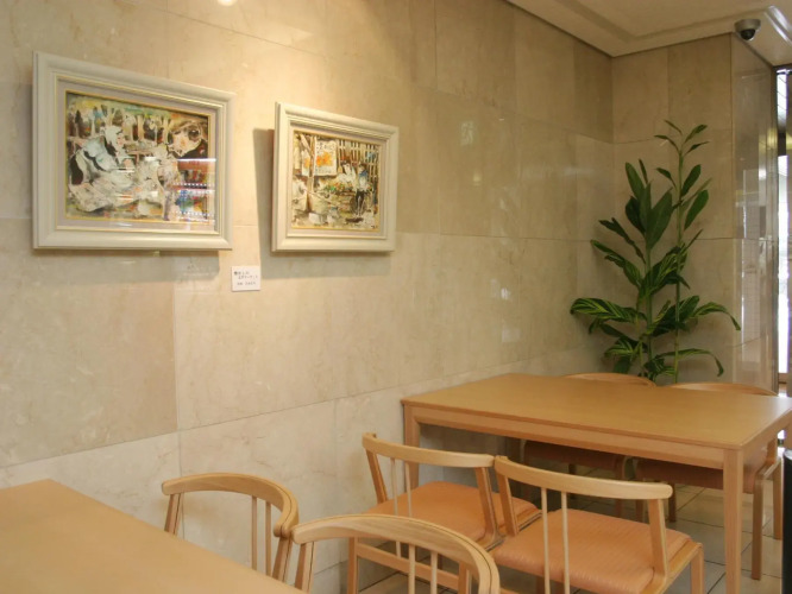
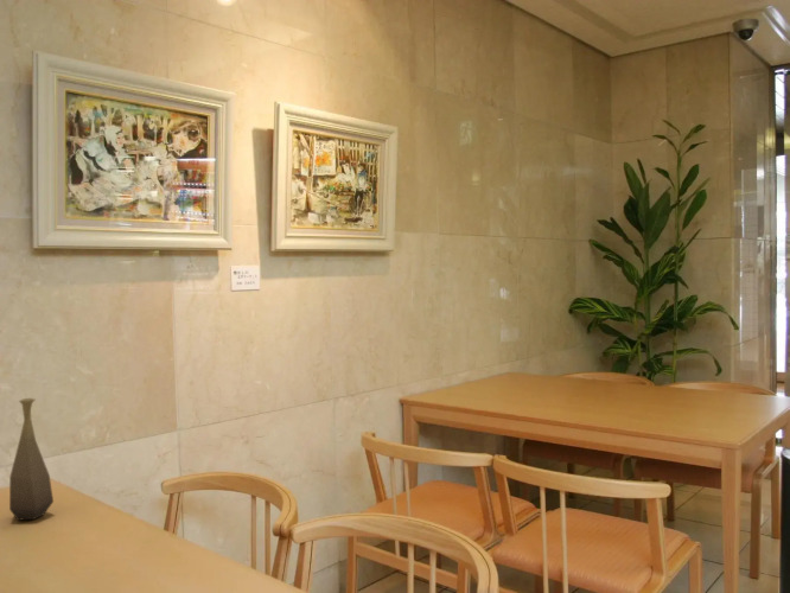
+ bottle (27, 458)
